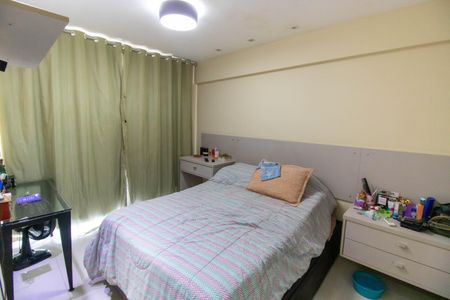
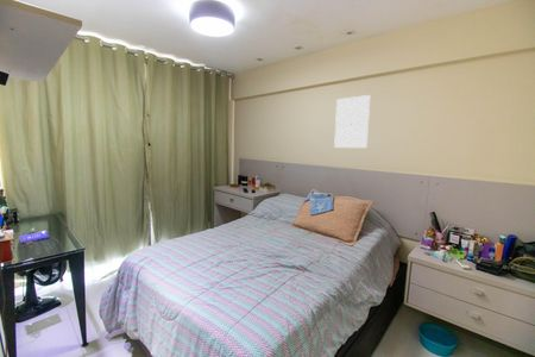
+ wall art (351, 123)
